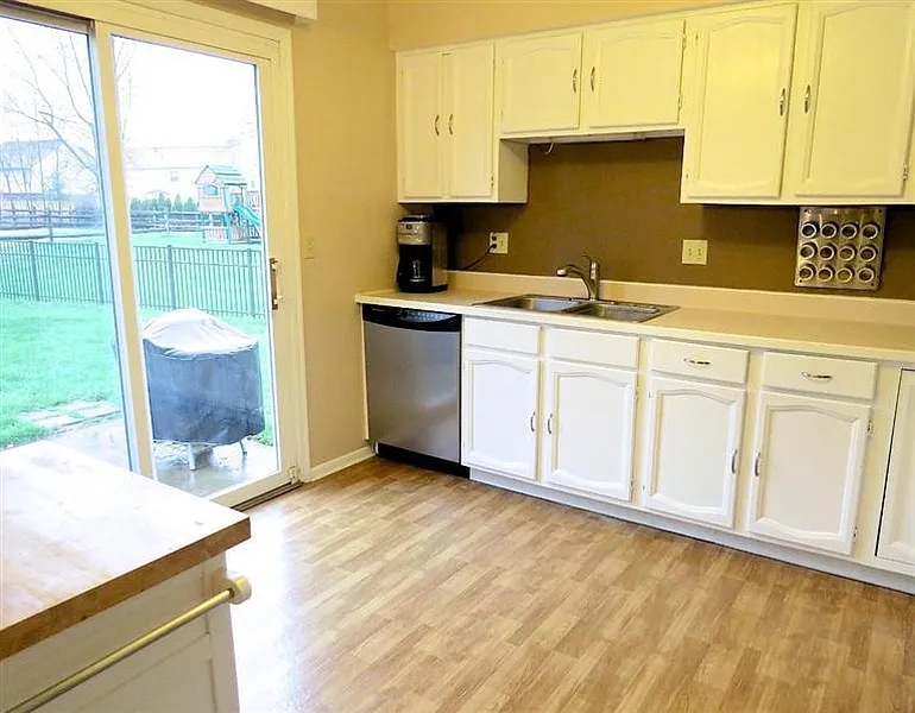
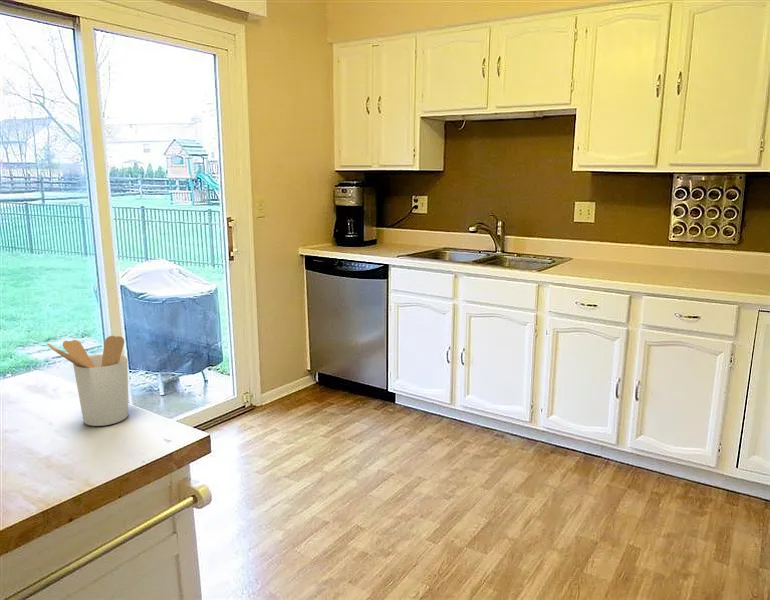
+ utensil holder (90, 378)
